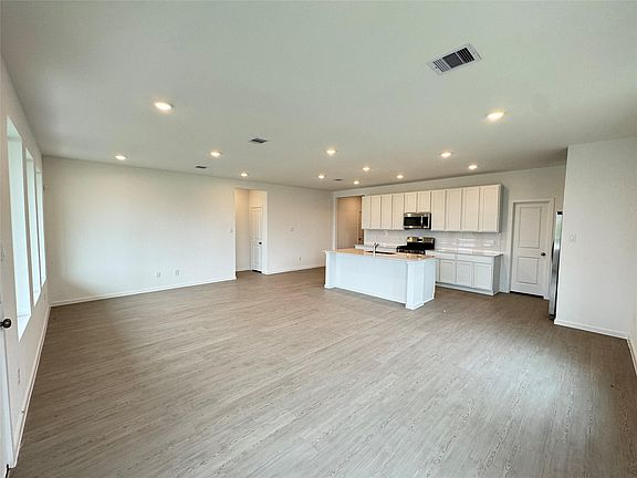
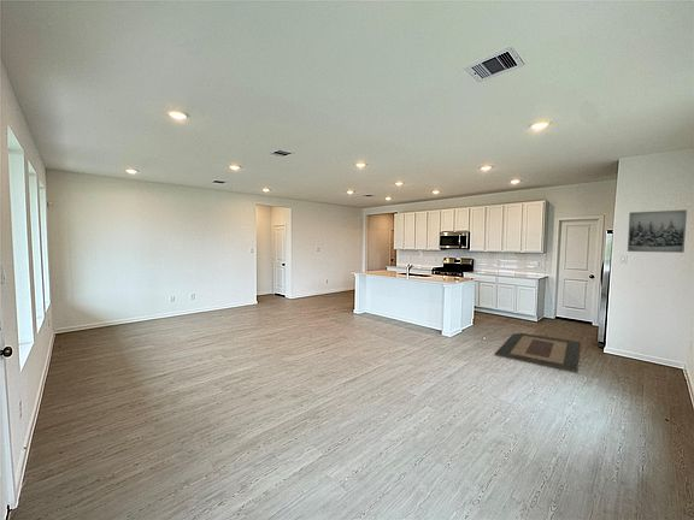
+ wall art (655, 231)
+ rug (540, 347)
